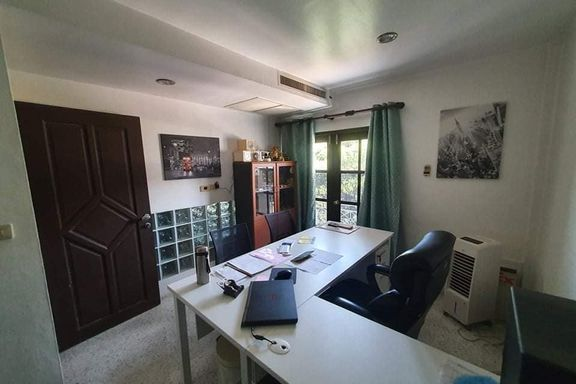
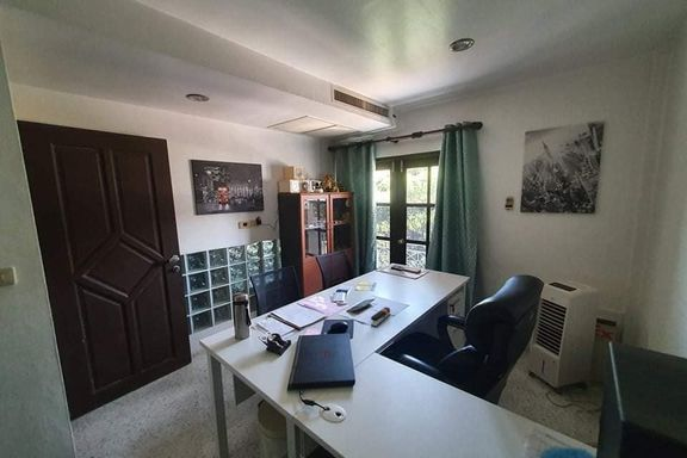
+ stapler (380, 315)
